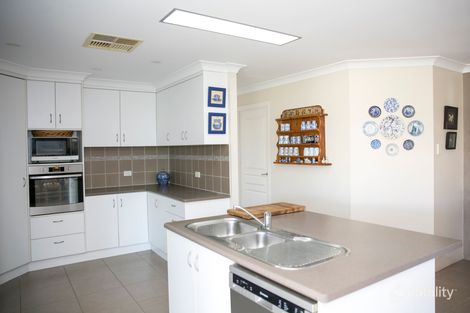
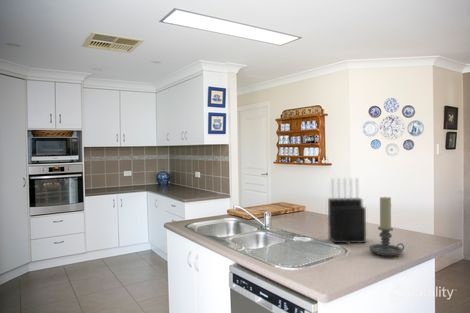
+ knife block (347, 209)
+ candle holder (388, 224)
